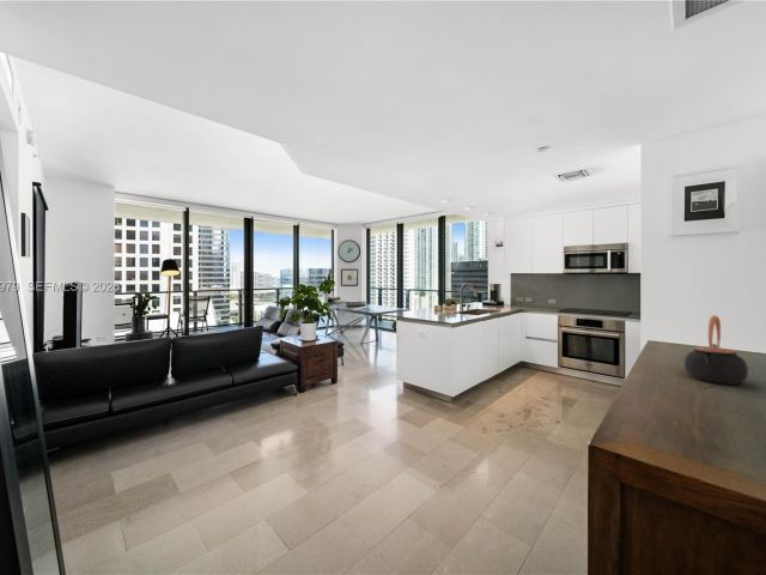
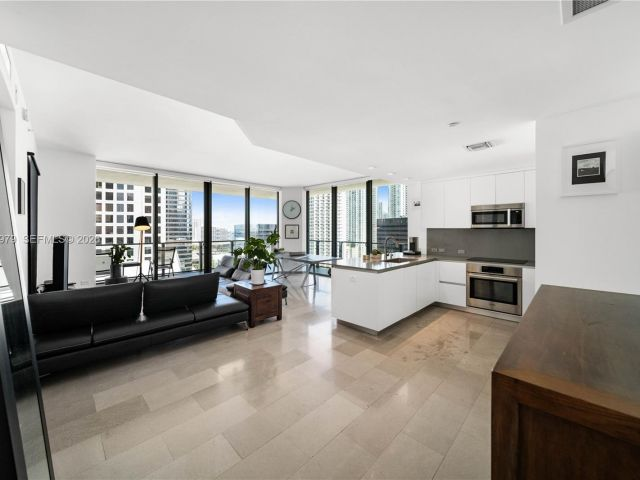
- teapot (713, 347)
